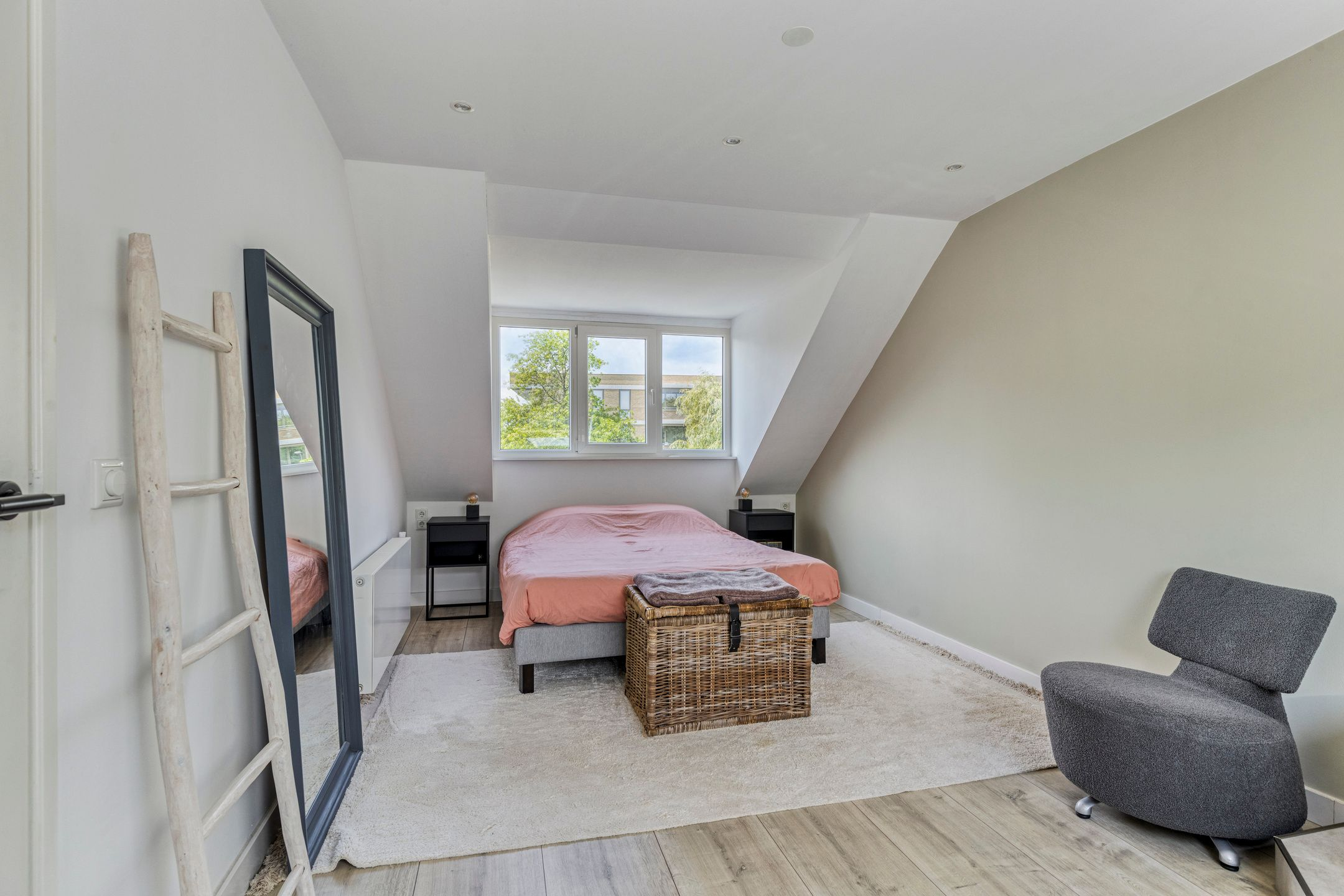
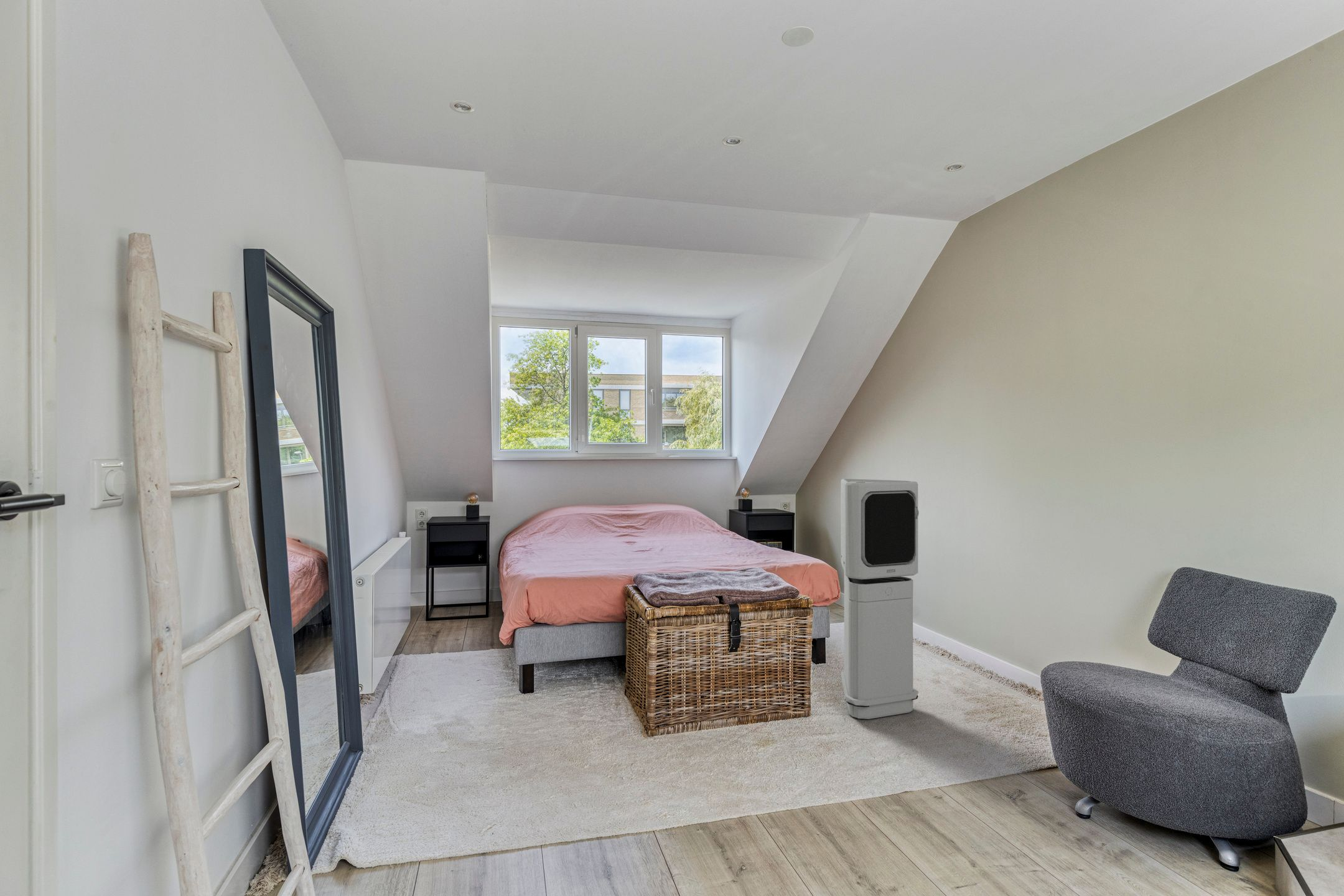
+ air purifier (866, 592)
